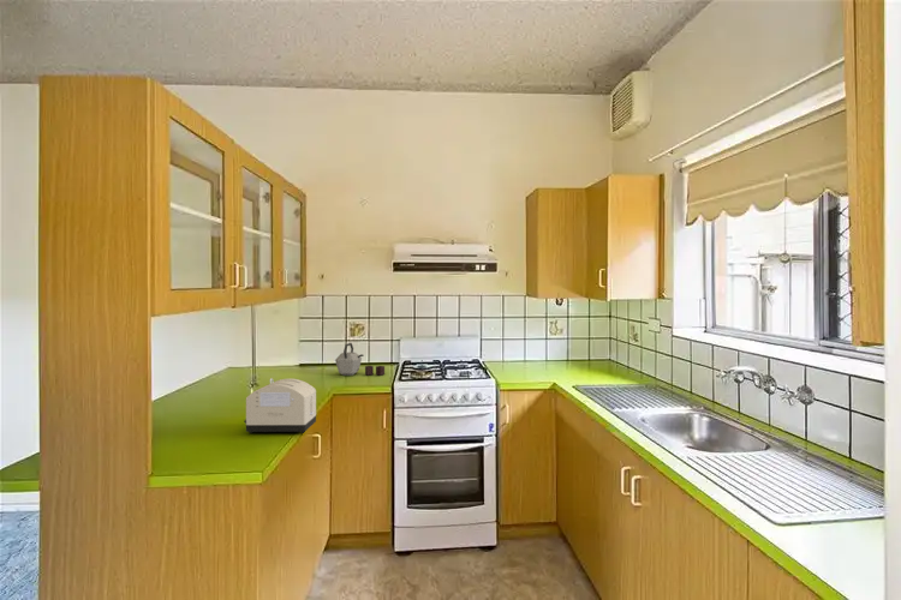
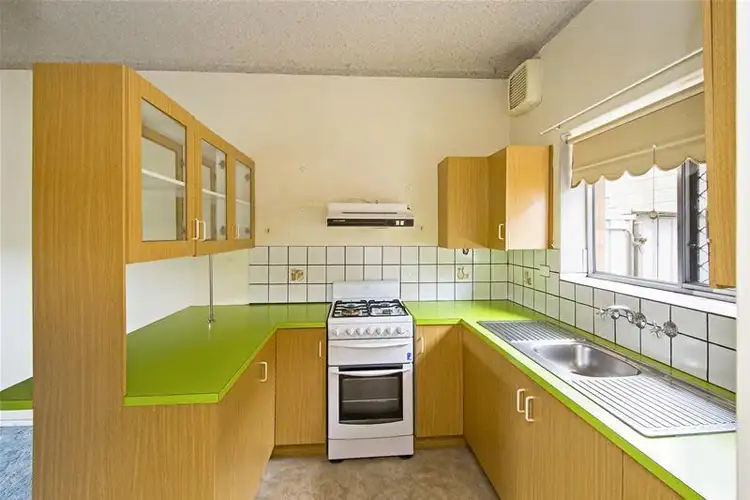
- kettle (360, 359)
- toaster (286, 402)
